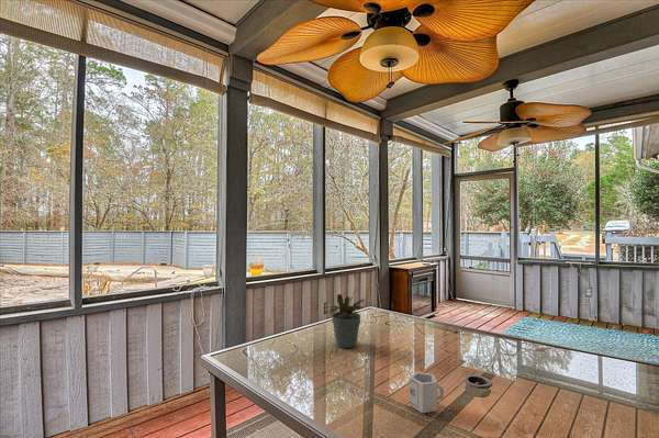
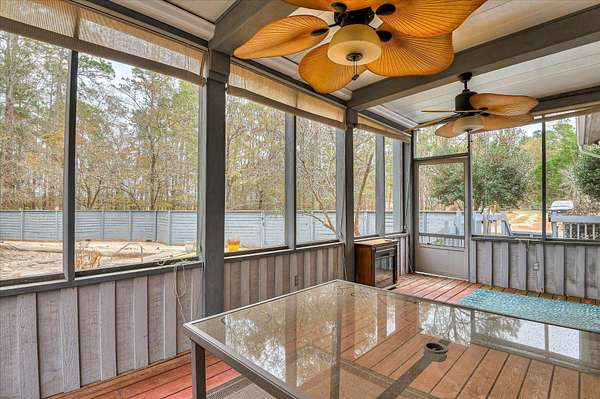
- potted plant (349, 317)
- cup (426, 392)
